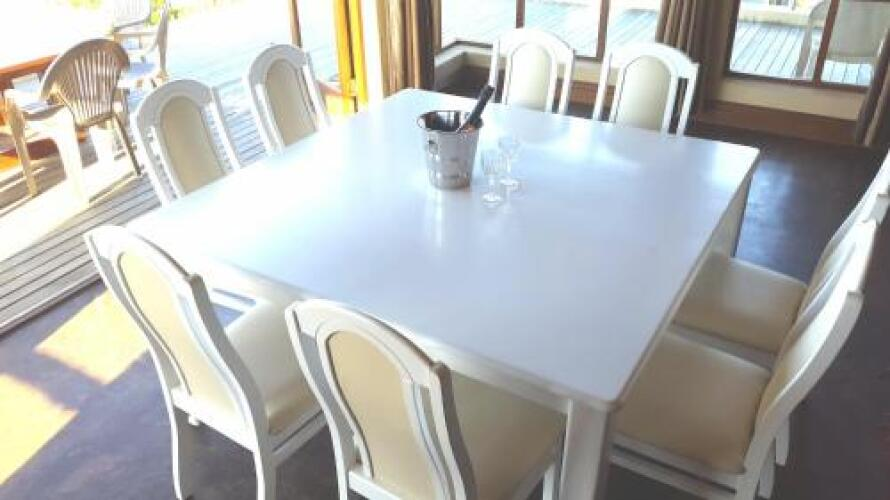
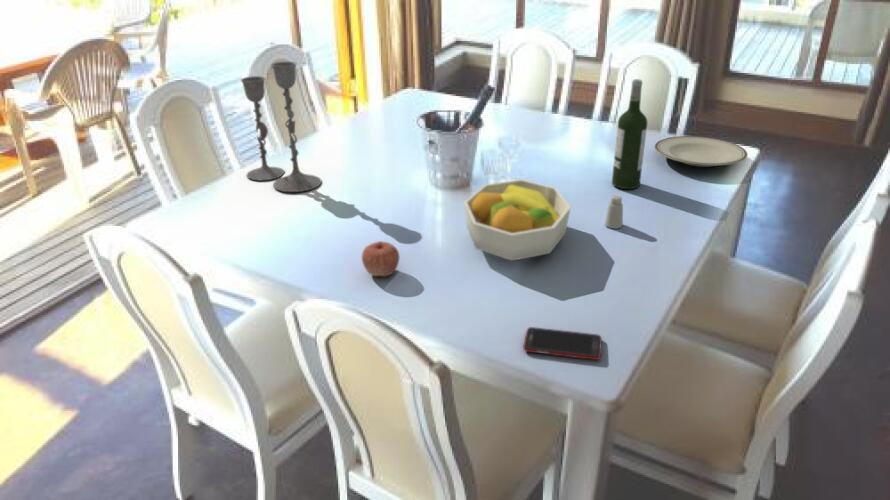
+ wine bottle (631, 134)
+ apple (380, 257)
+ saltshaker (615, 211)
+ fruit bowl (516, 214)
+ plate (699, 154)
+ cell phone (562, 343)
+ candlestick (266, 127)
